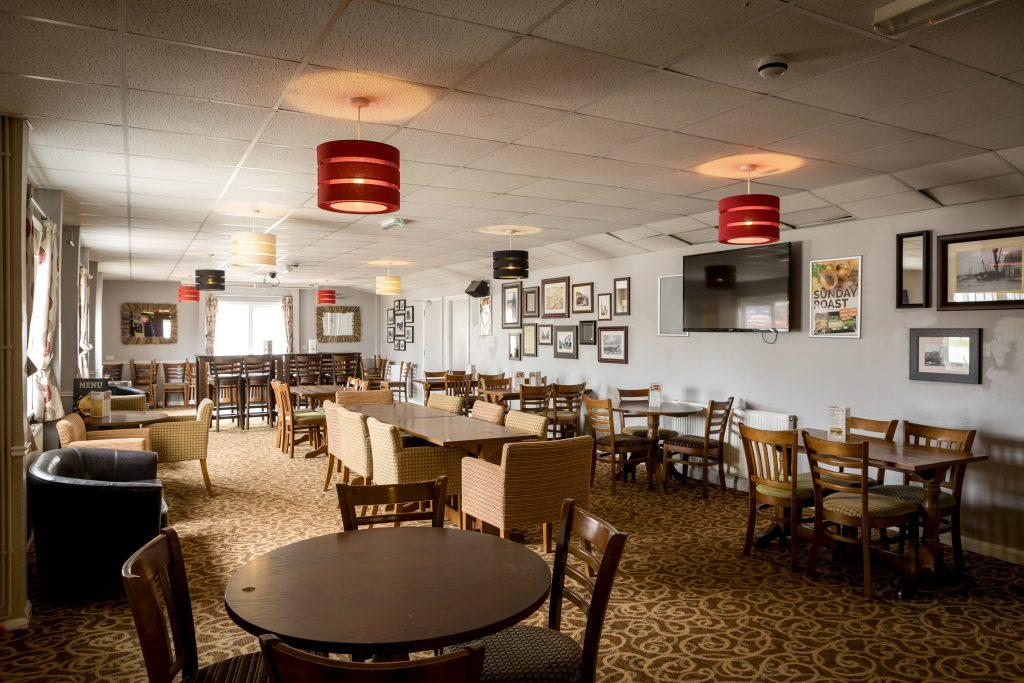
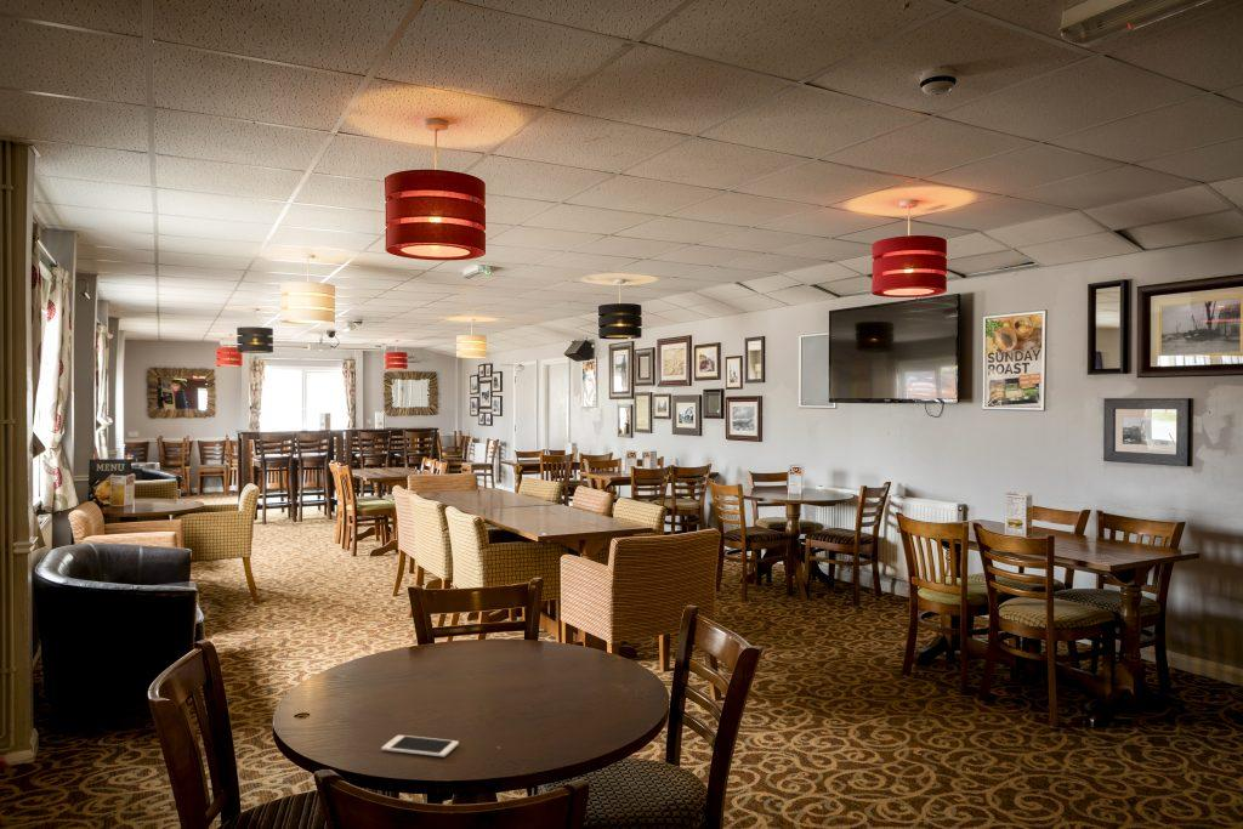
+ cell phone (420, 745)
